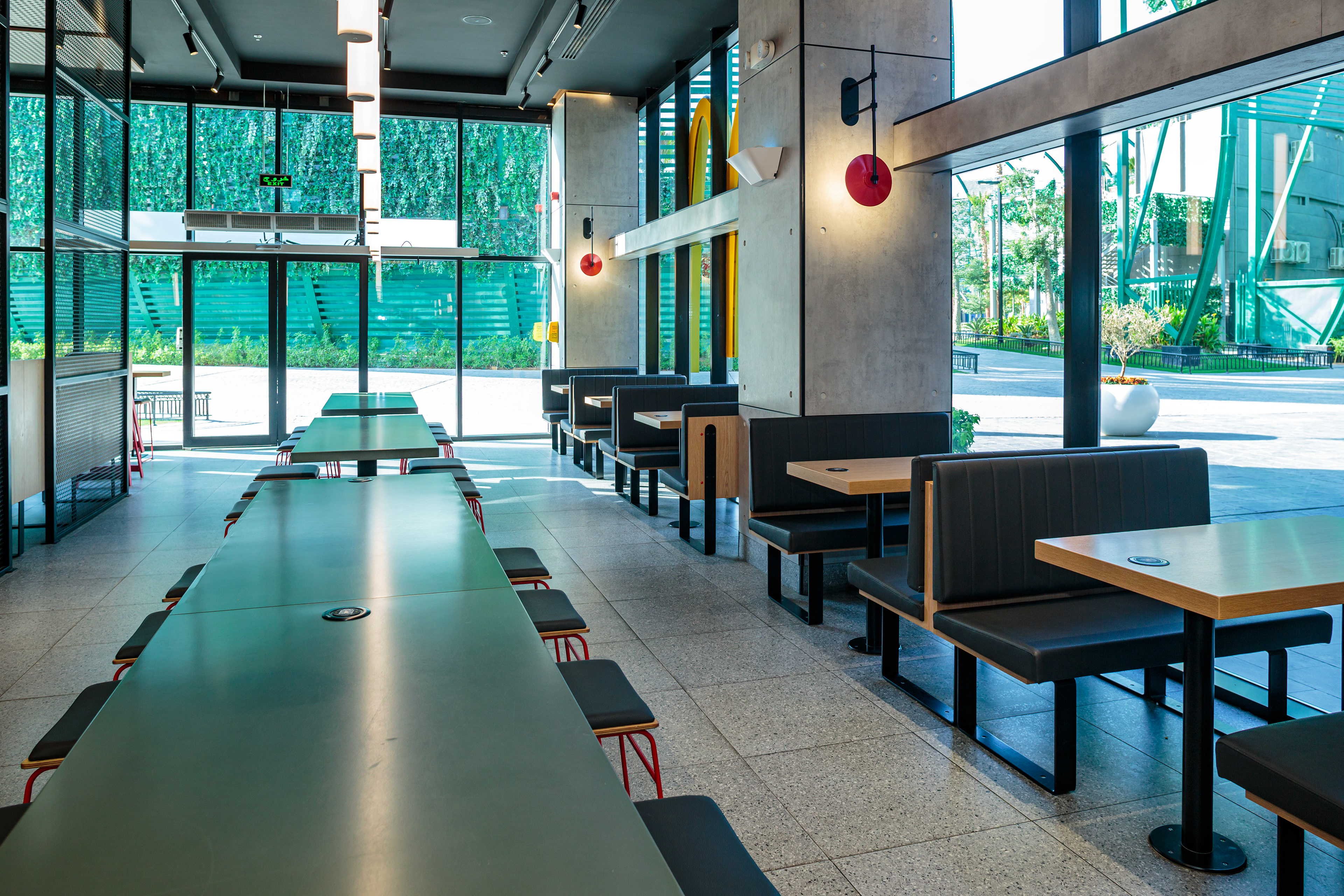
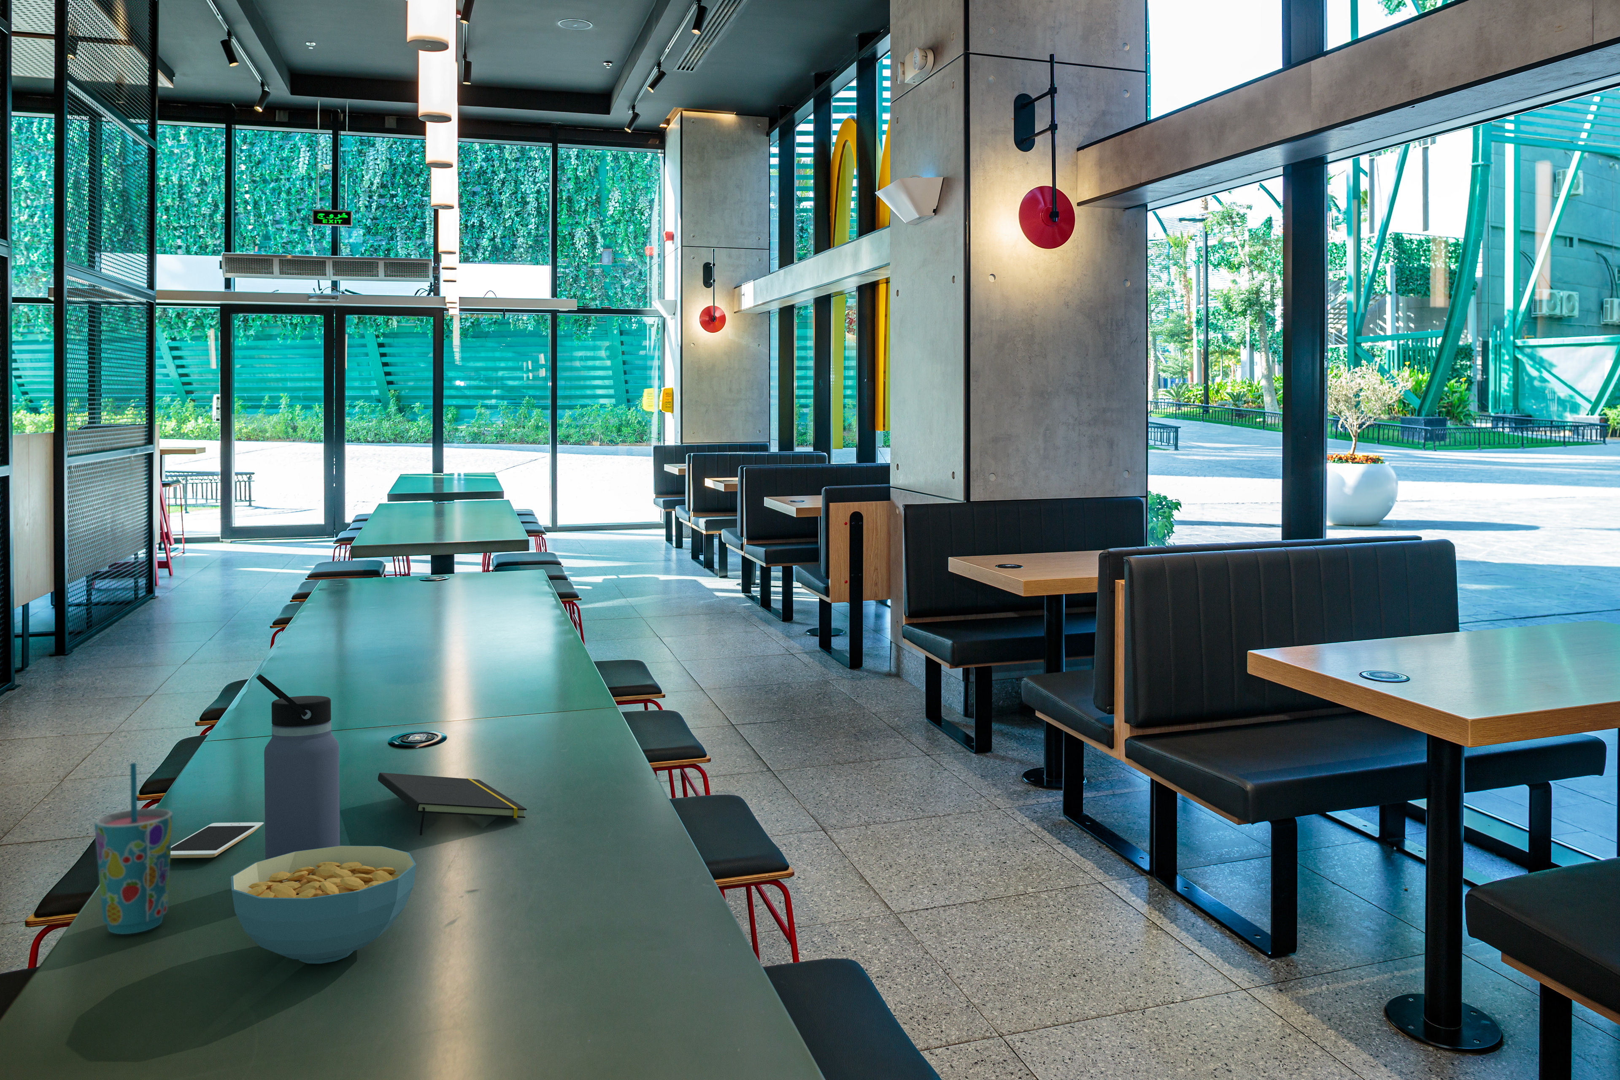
+ cup (134, 845)
+ cereal bowl (325, 911)
+ notepad (450, 794)
+ water bottle (298, 776)
+ cell phone (213, 839)
